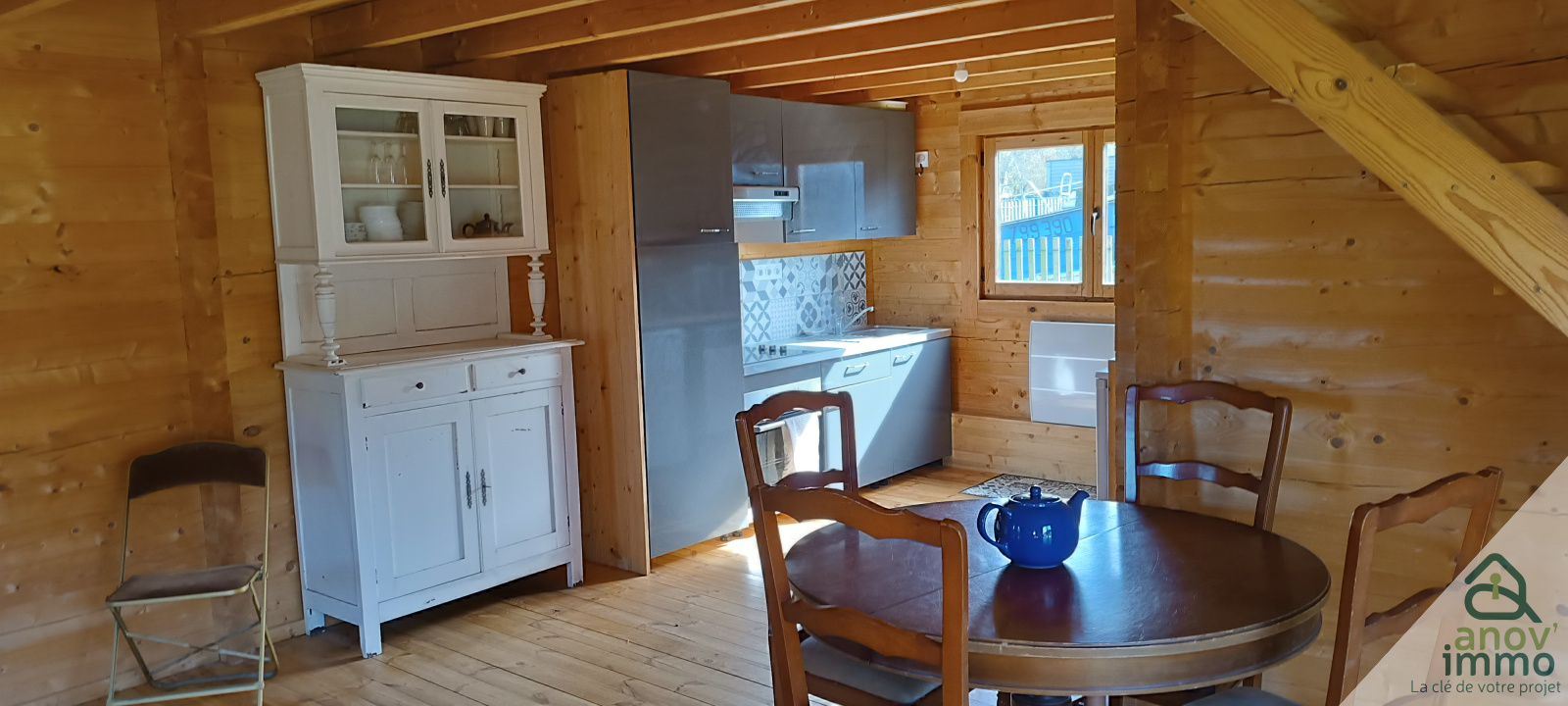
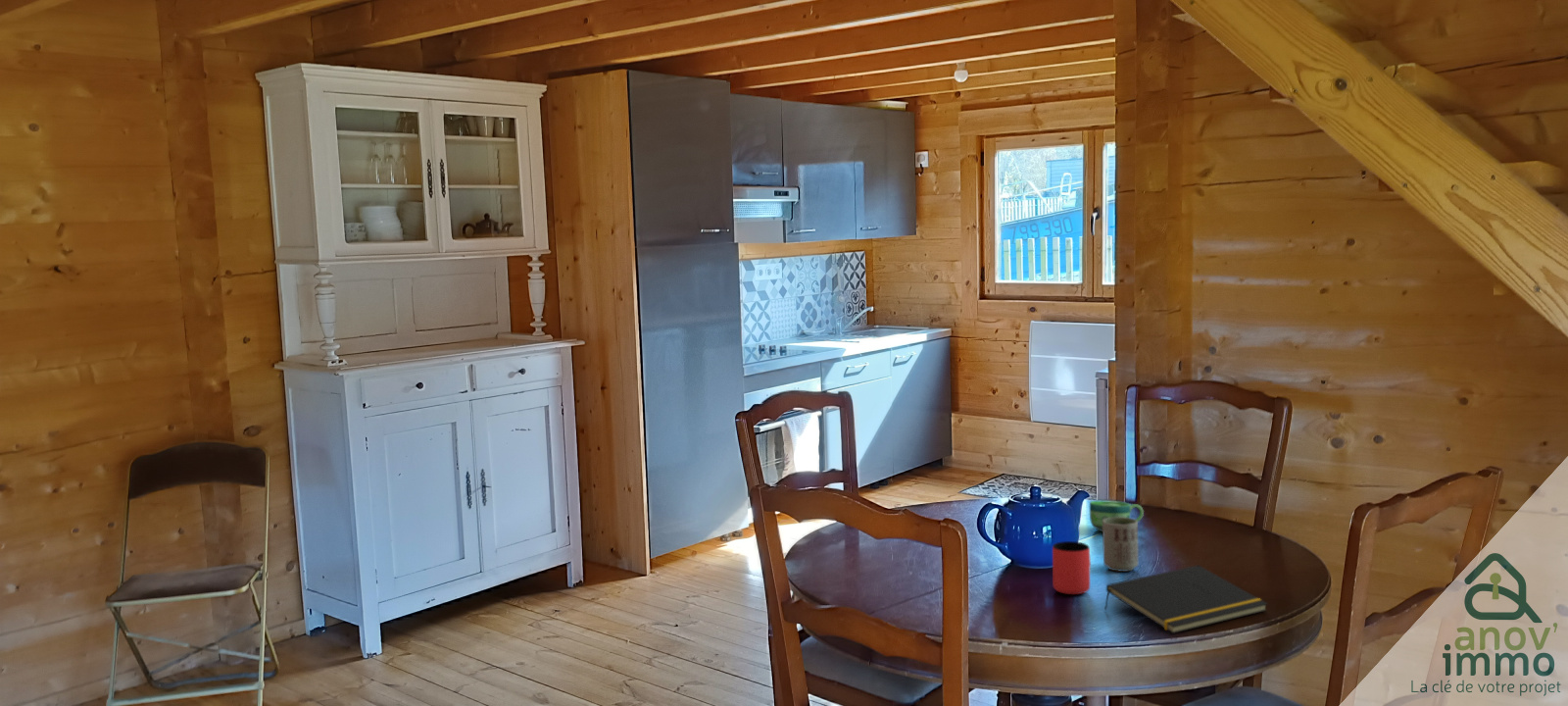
+ notepad (1186, 597)
+ cup (1115, 516)
+ cup (1120, 544)
+ cup (1075, 566)
